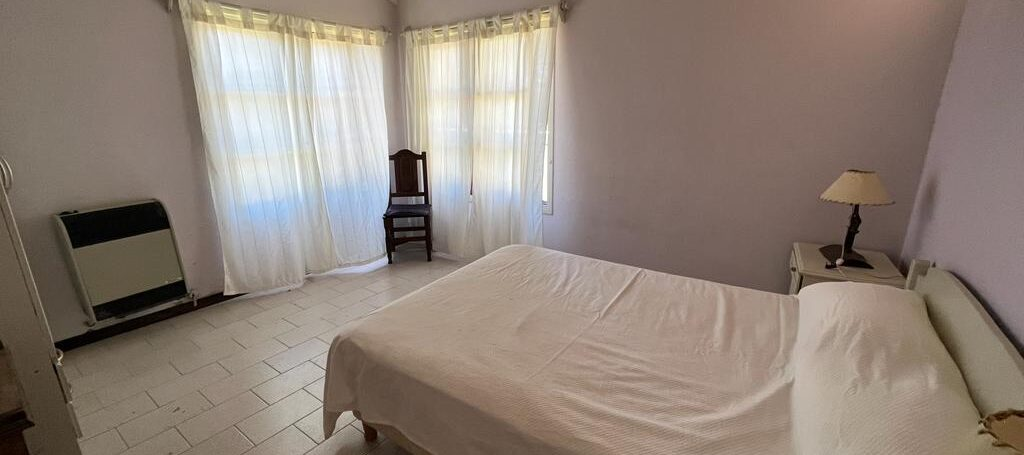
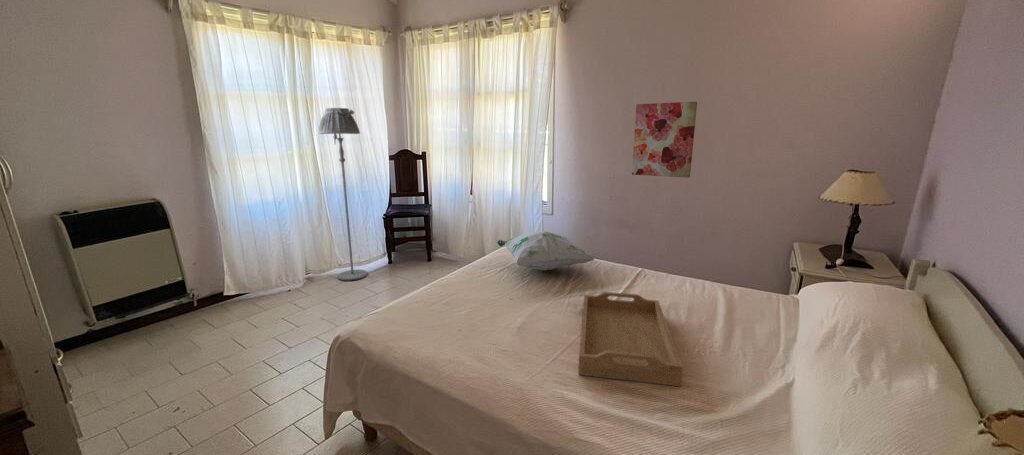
+ wall art (662, 140)
+ decorative pillow (541, 249)
+ floor lamp (345, 195)
+ serving tray (624, 329)
